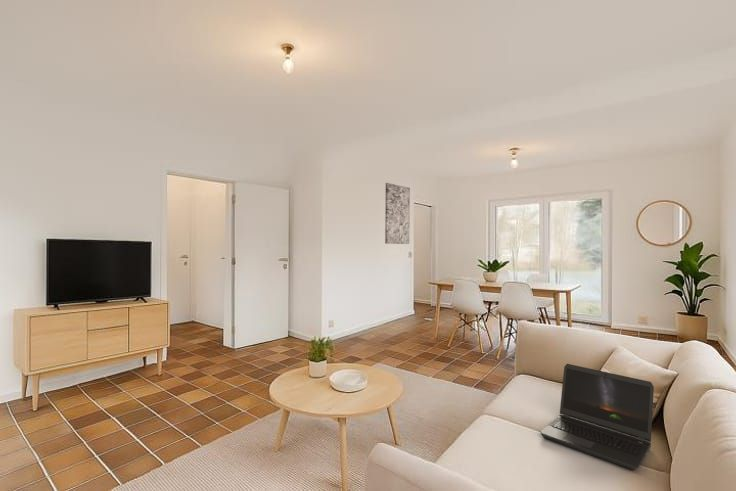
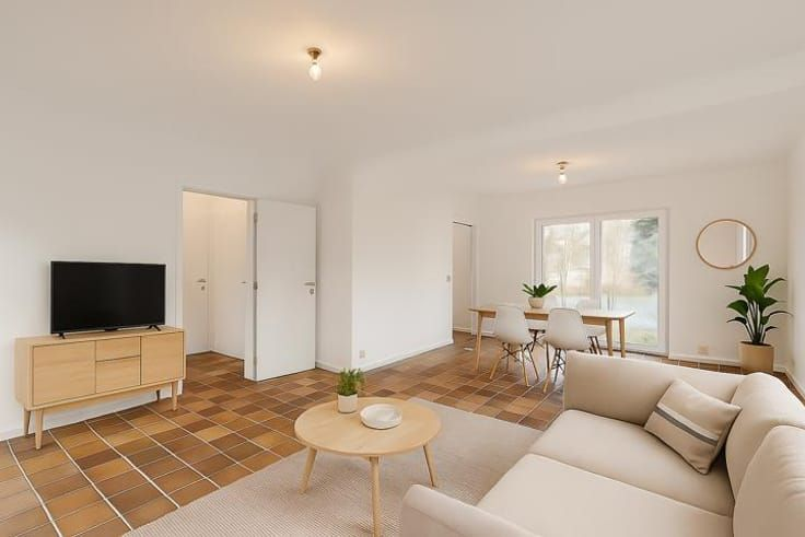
- laptop computer (595, 410)
- wall art (397, 214)
